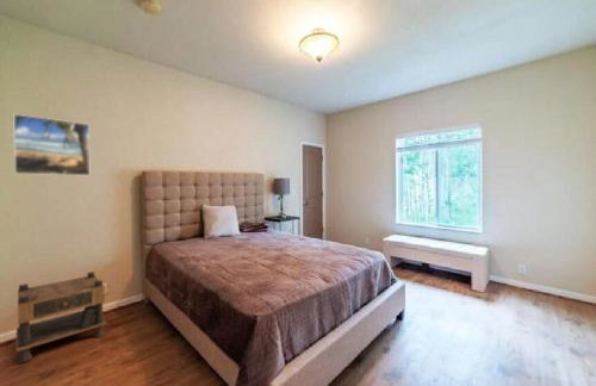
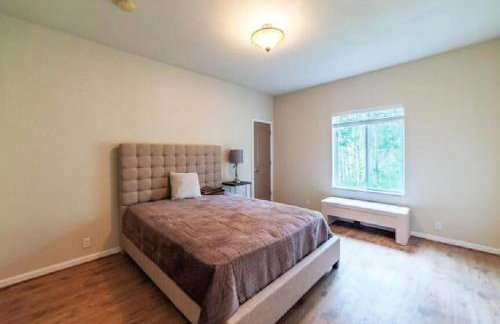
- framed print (54, 147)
- nightstand (62, 310)
